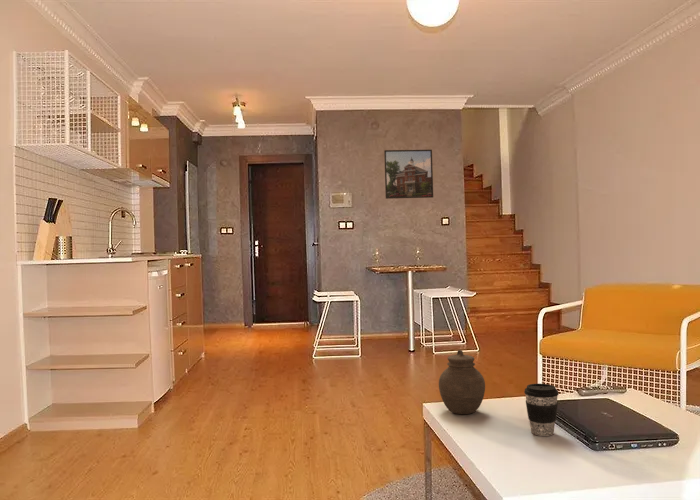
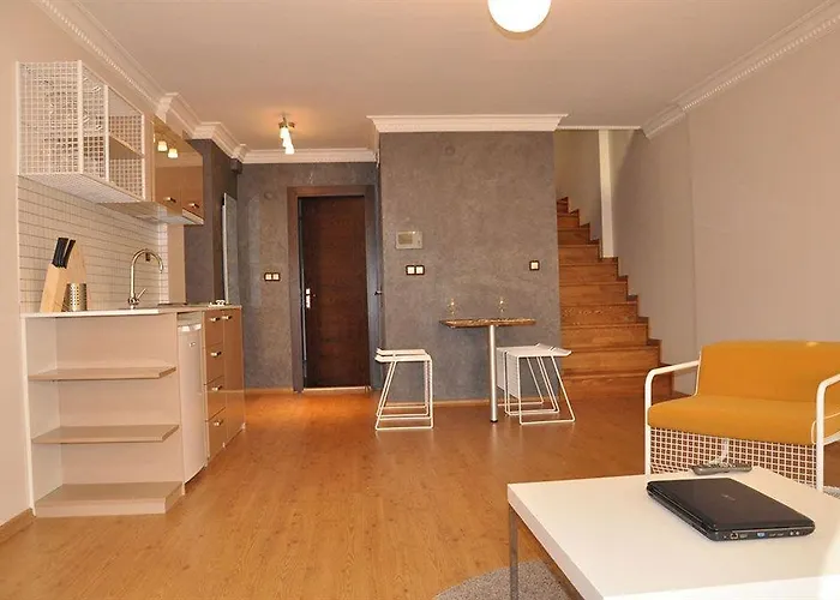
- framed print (408, 174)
- jar (461, 380)
- coffee cup (541, 409)
